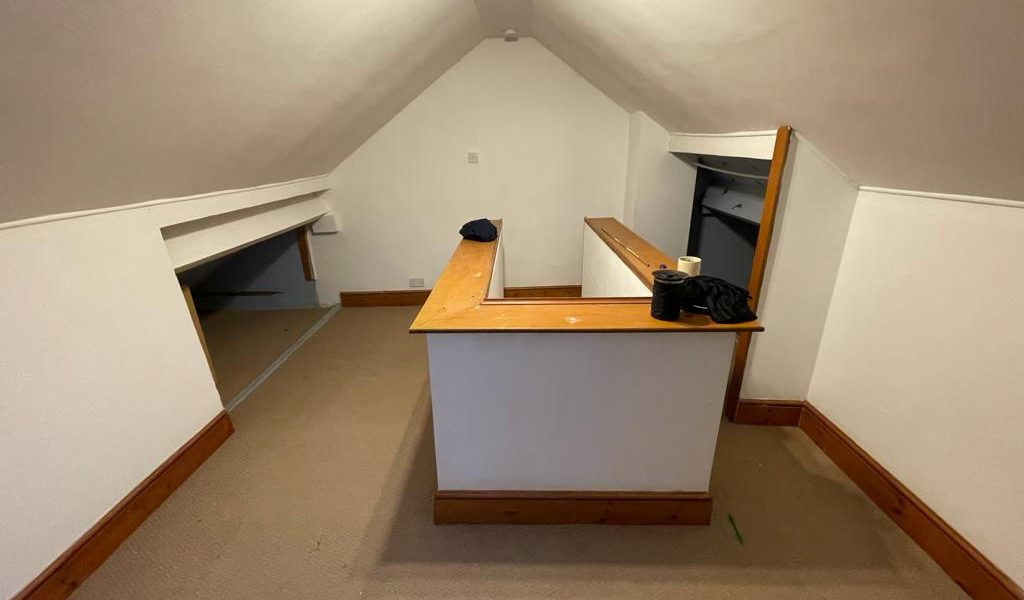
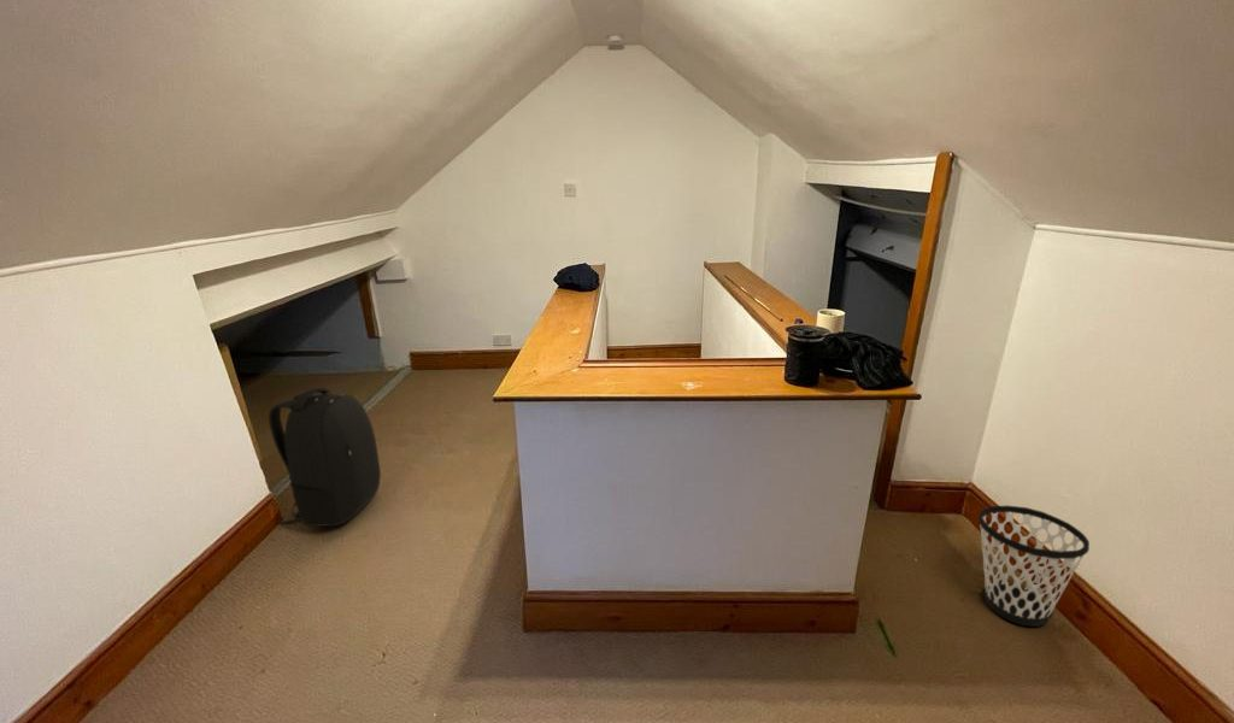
+ wastebasket (1023, 569)
+ backpack (323, 452)
